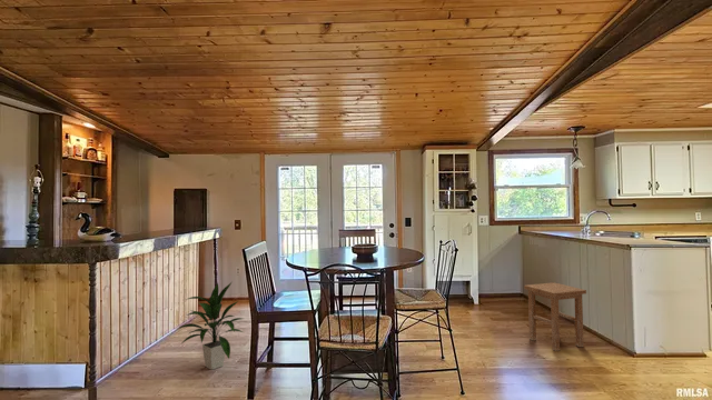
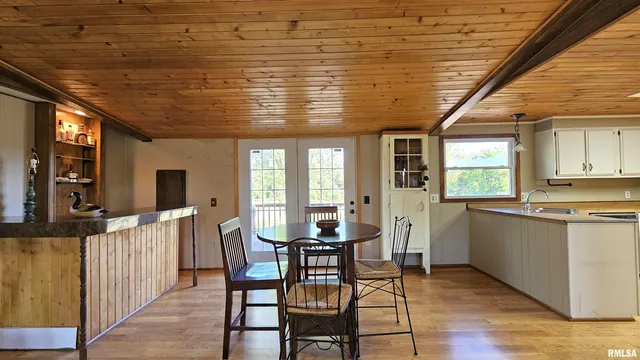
- indoor plant (214, 326)
- stool (554, 314)
